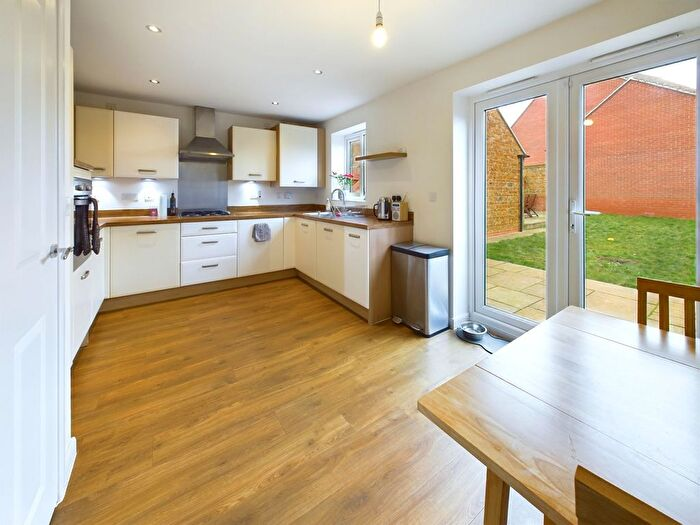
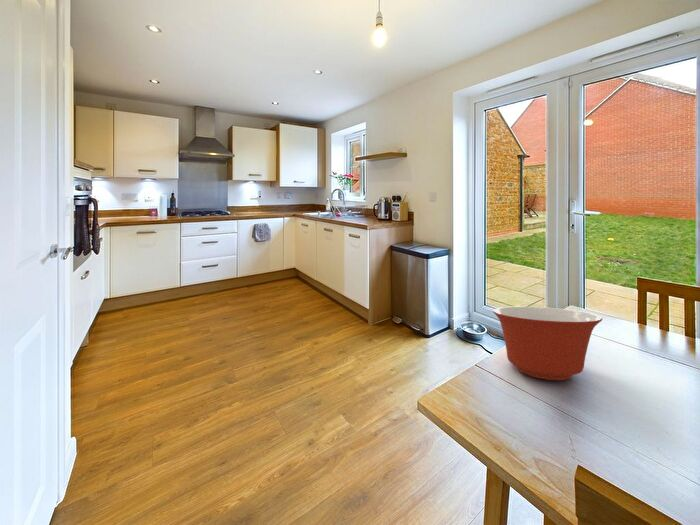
+ mixing bowl (543, 342)
